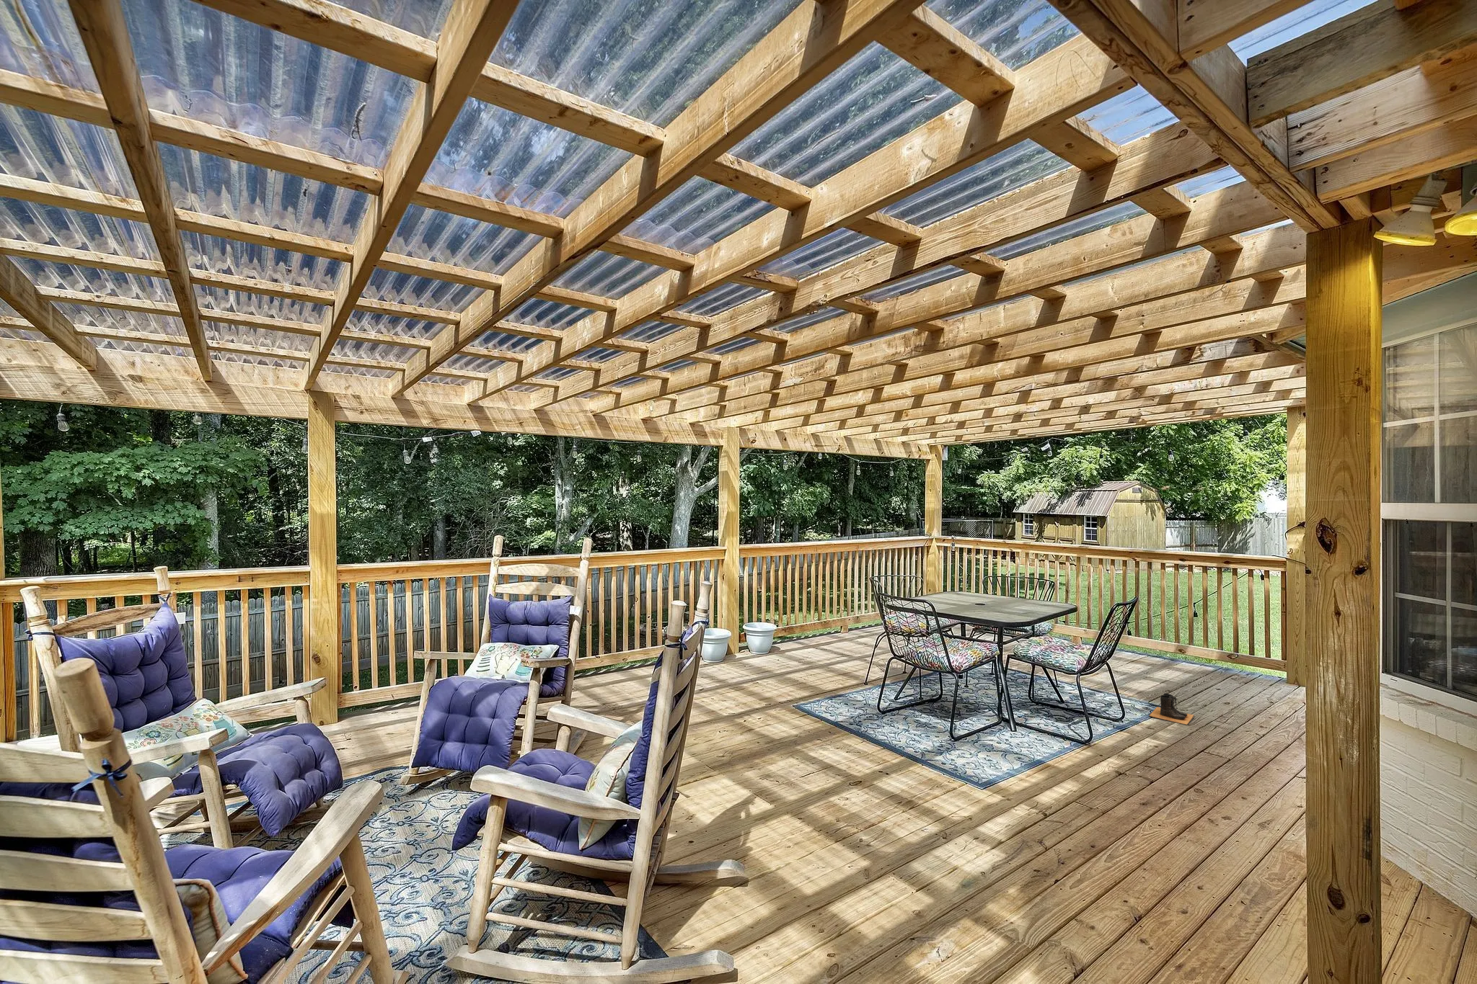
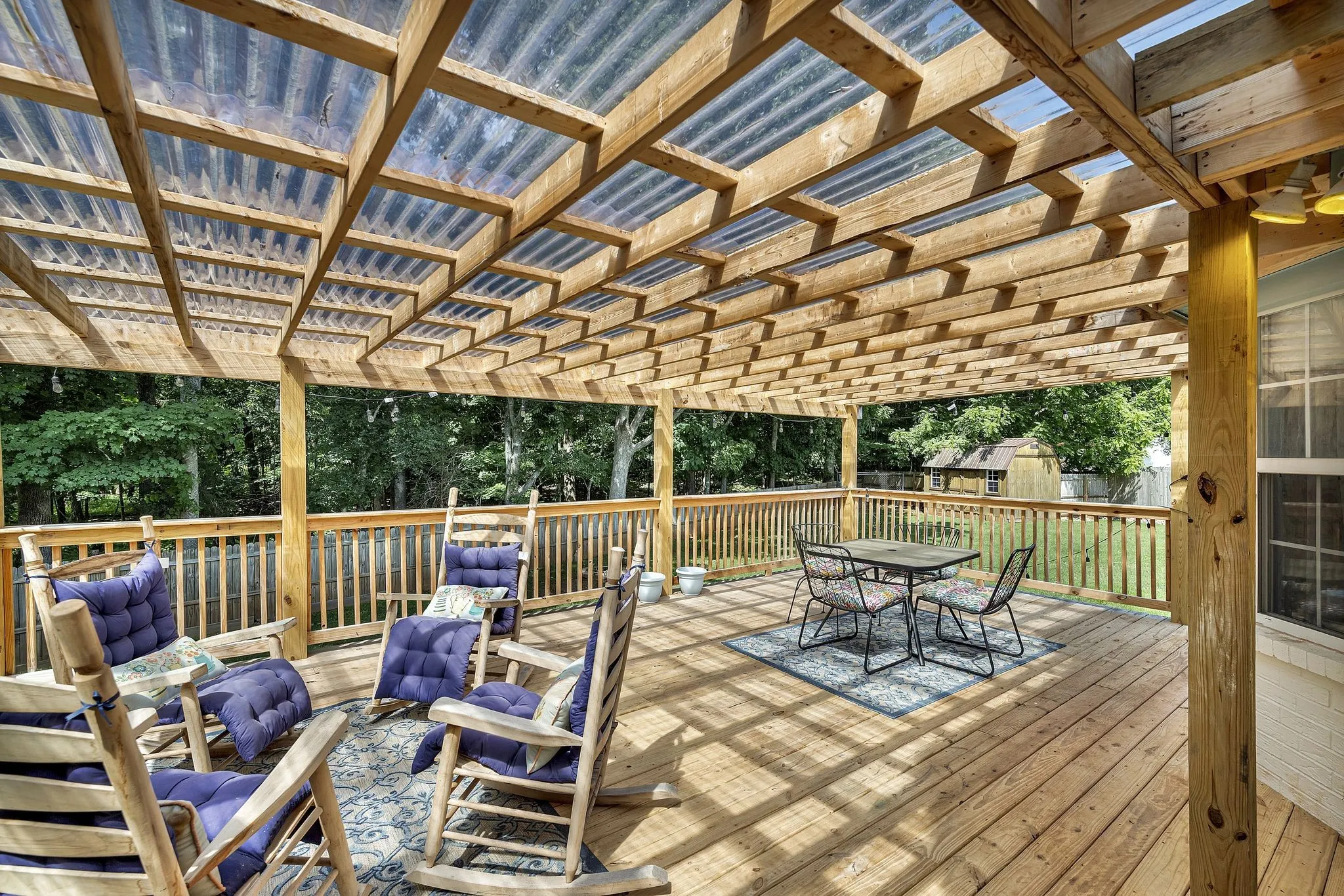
- boots (1171, 706)
